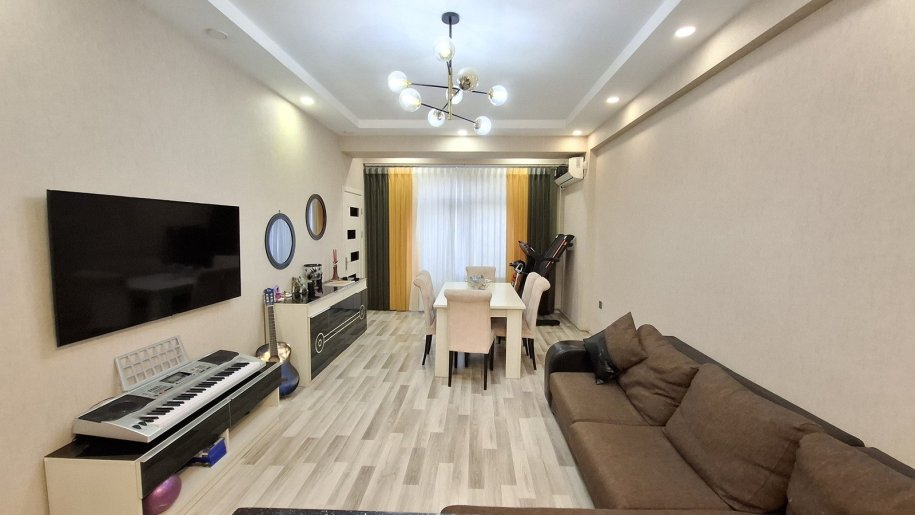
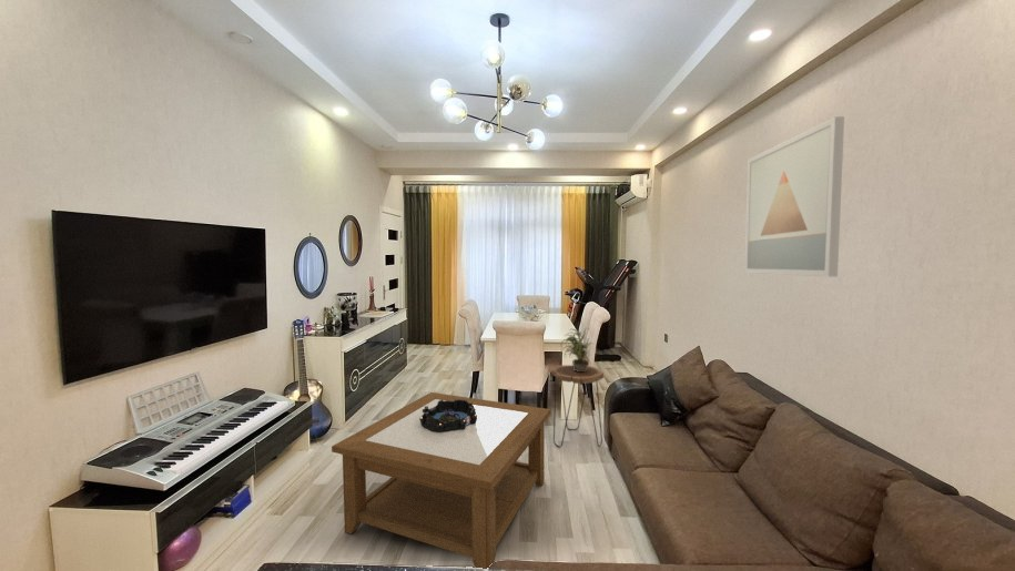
+ side table (581, 405)
+ coffee table (454, 465)
+ wall art (785, 208)
+ potted plant (576, 347)
+ decorative bowl (449, 412)
